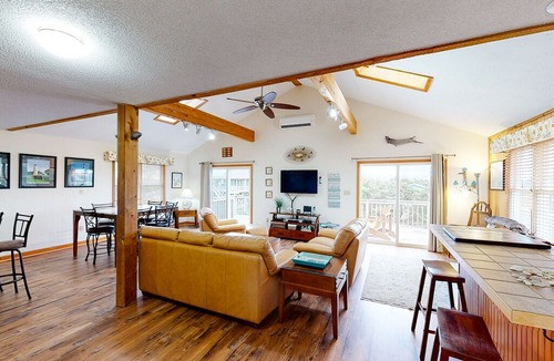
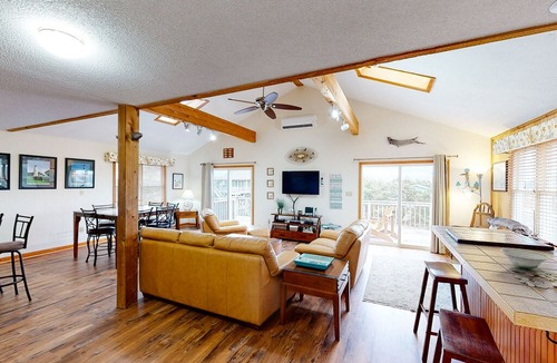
+ bowl (524, 259)
